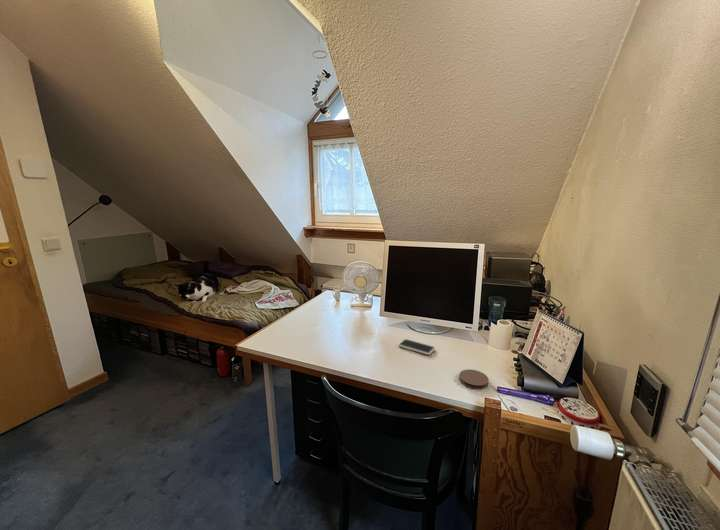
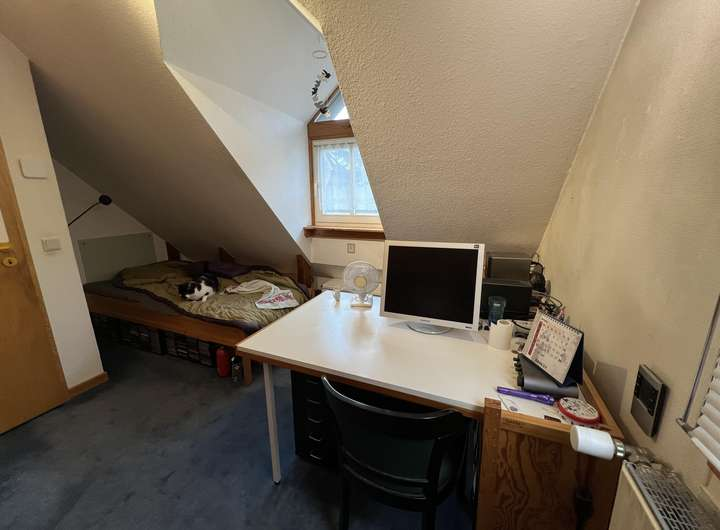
- coaster (473, 378)
- smartphone (416, 346)
